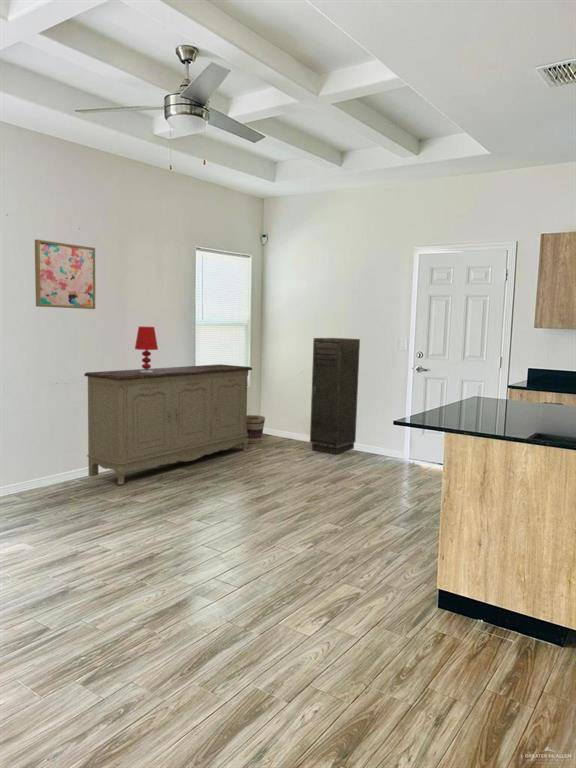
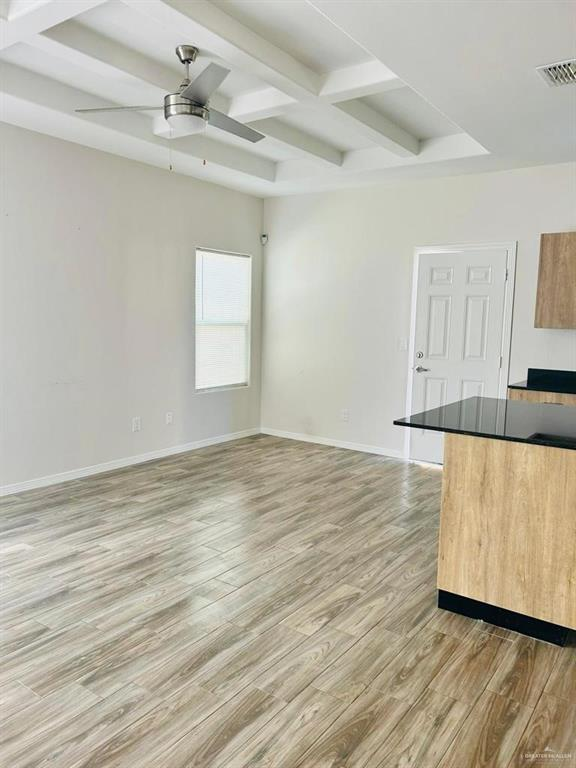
- storage cabinet (334, 394)
- wall art (66, 276)
- sideboard (178, 416)
- basket (251, 429)
- table lamp (146, 349)
